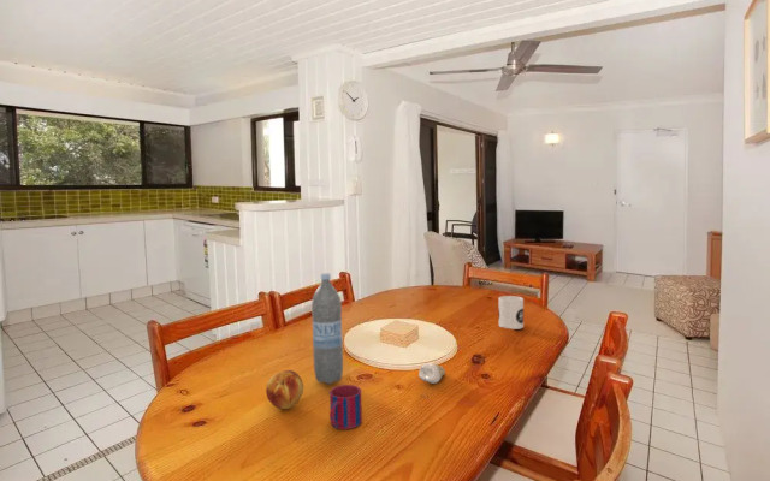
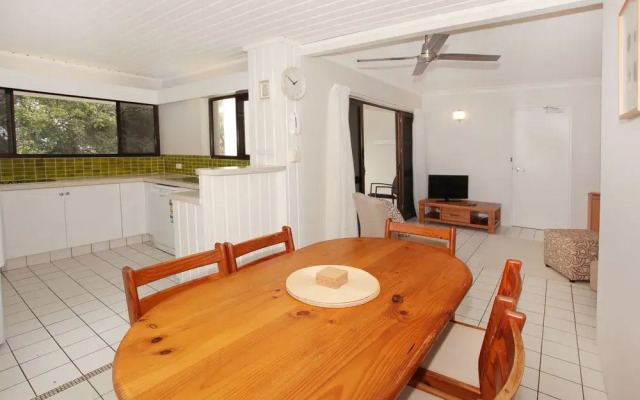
- mug (342, 409)
- fruit (284, 388)
- water bottle (327, 328)
- mug (513, 310)
- tooth (434, 369)
